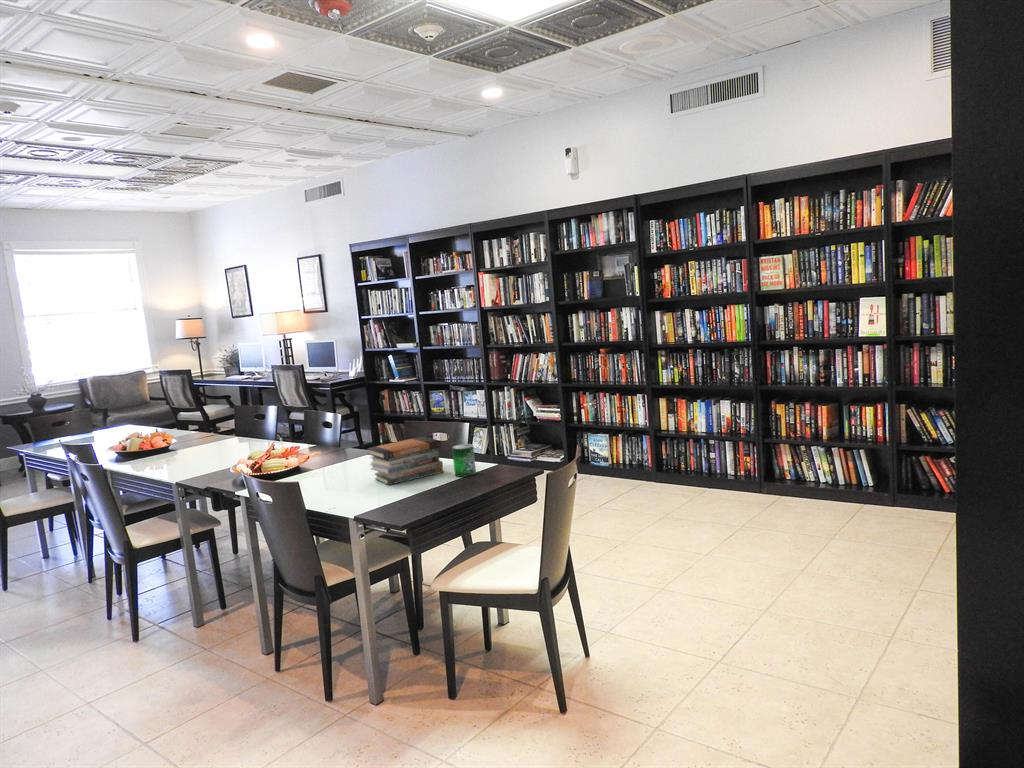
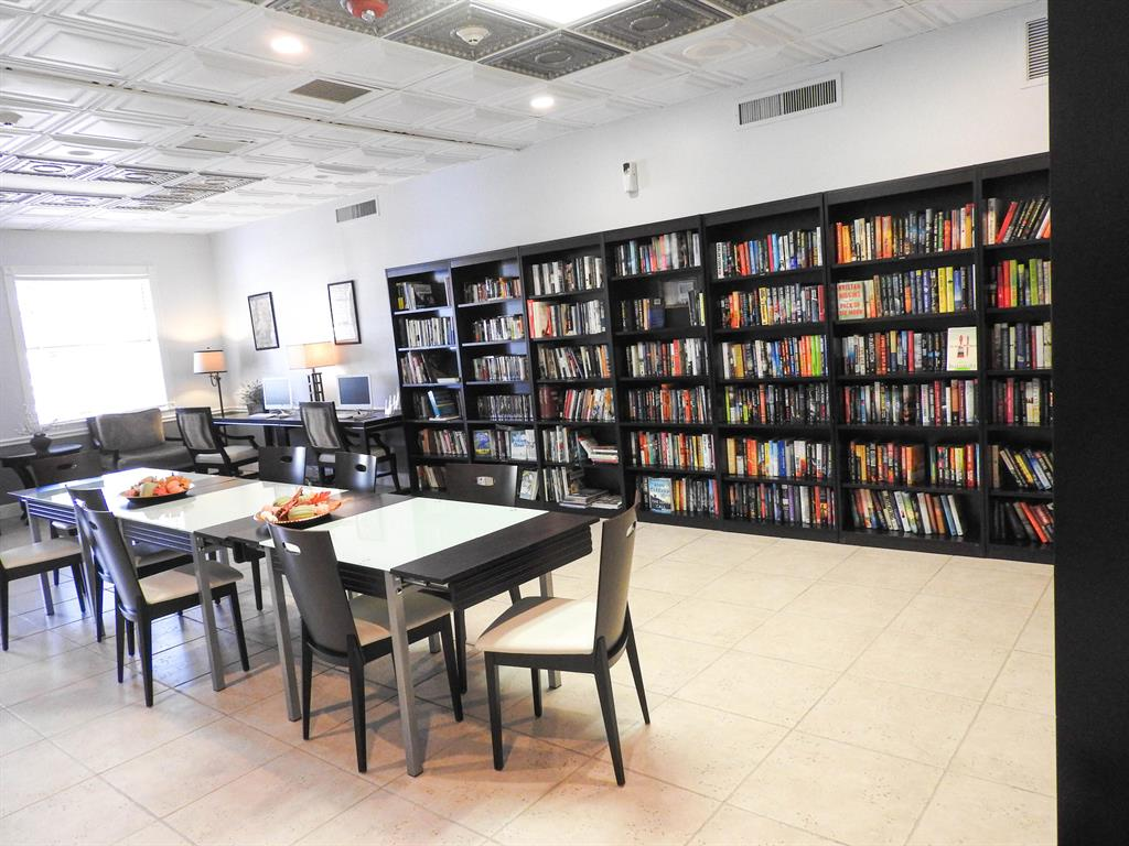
- beverage can (464, 460)
- book stack (405, 460)
